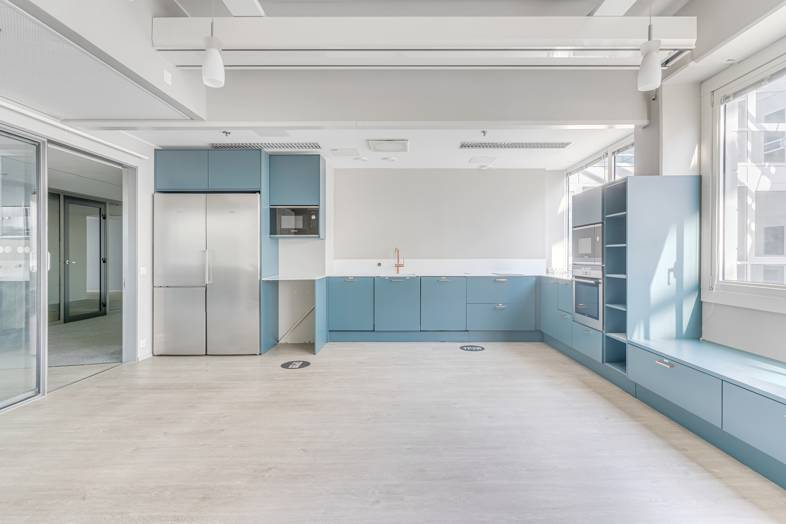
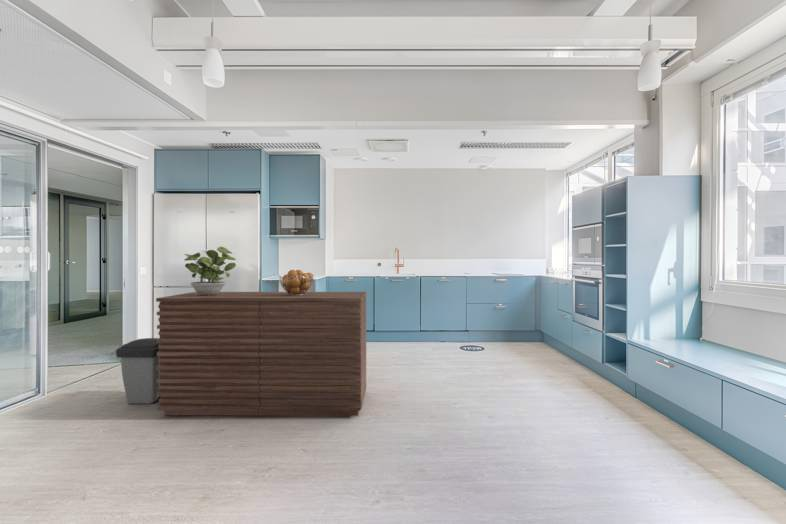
+ fruit basket (296, 281)
+ potted plant (211, 270)
+ sideboard (270, 349)
+ trash can (149, 369)
